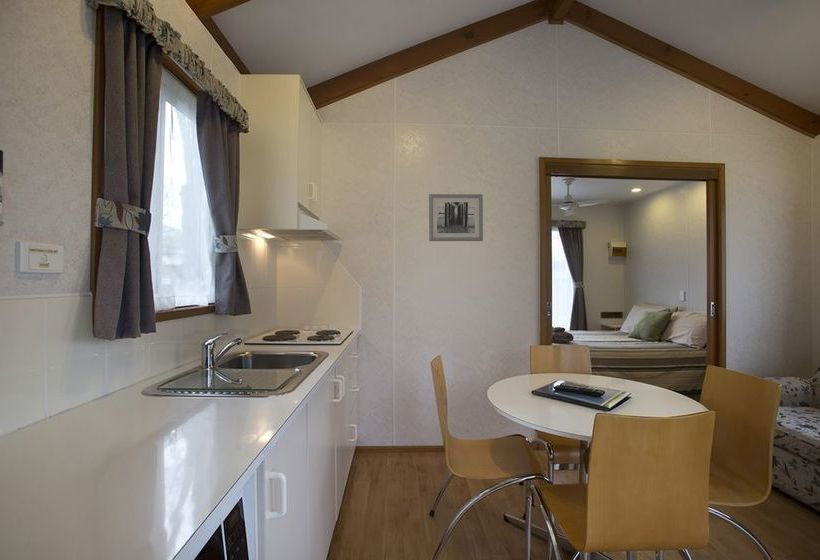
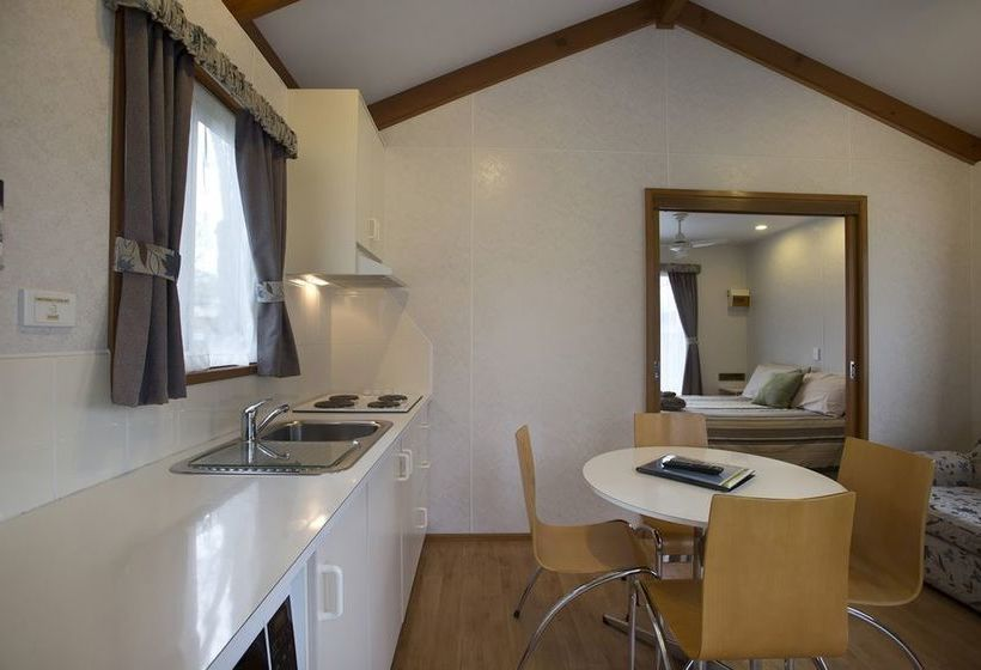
- wall art (455, 217)
